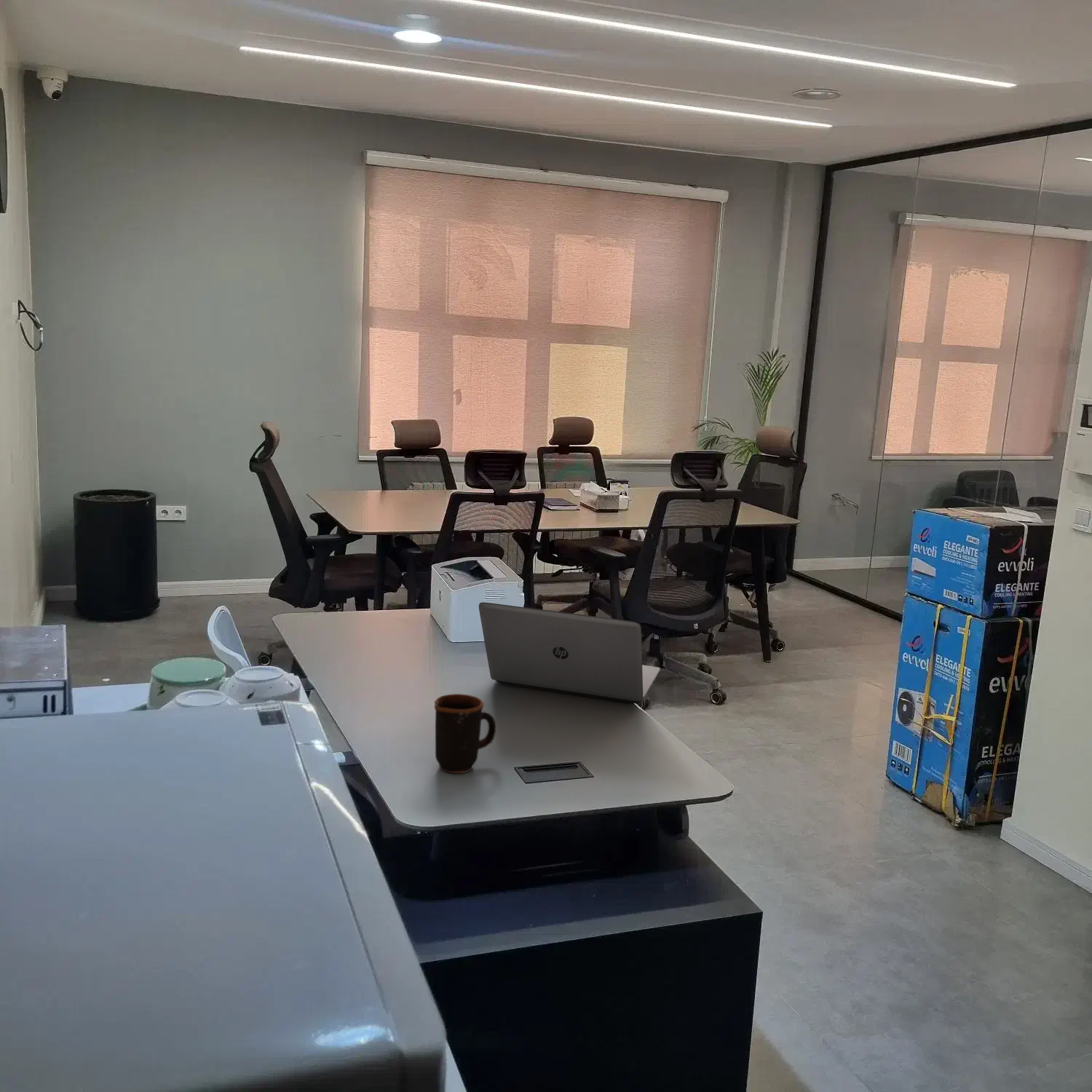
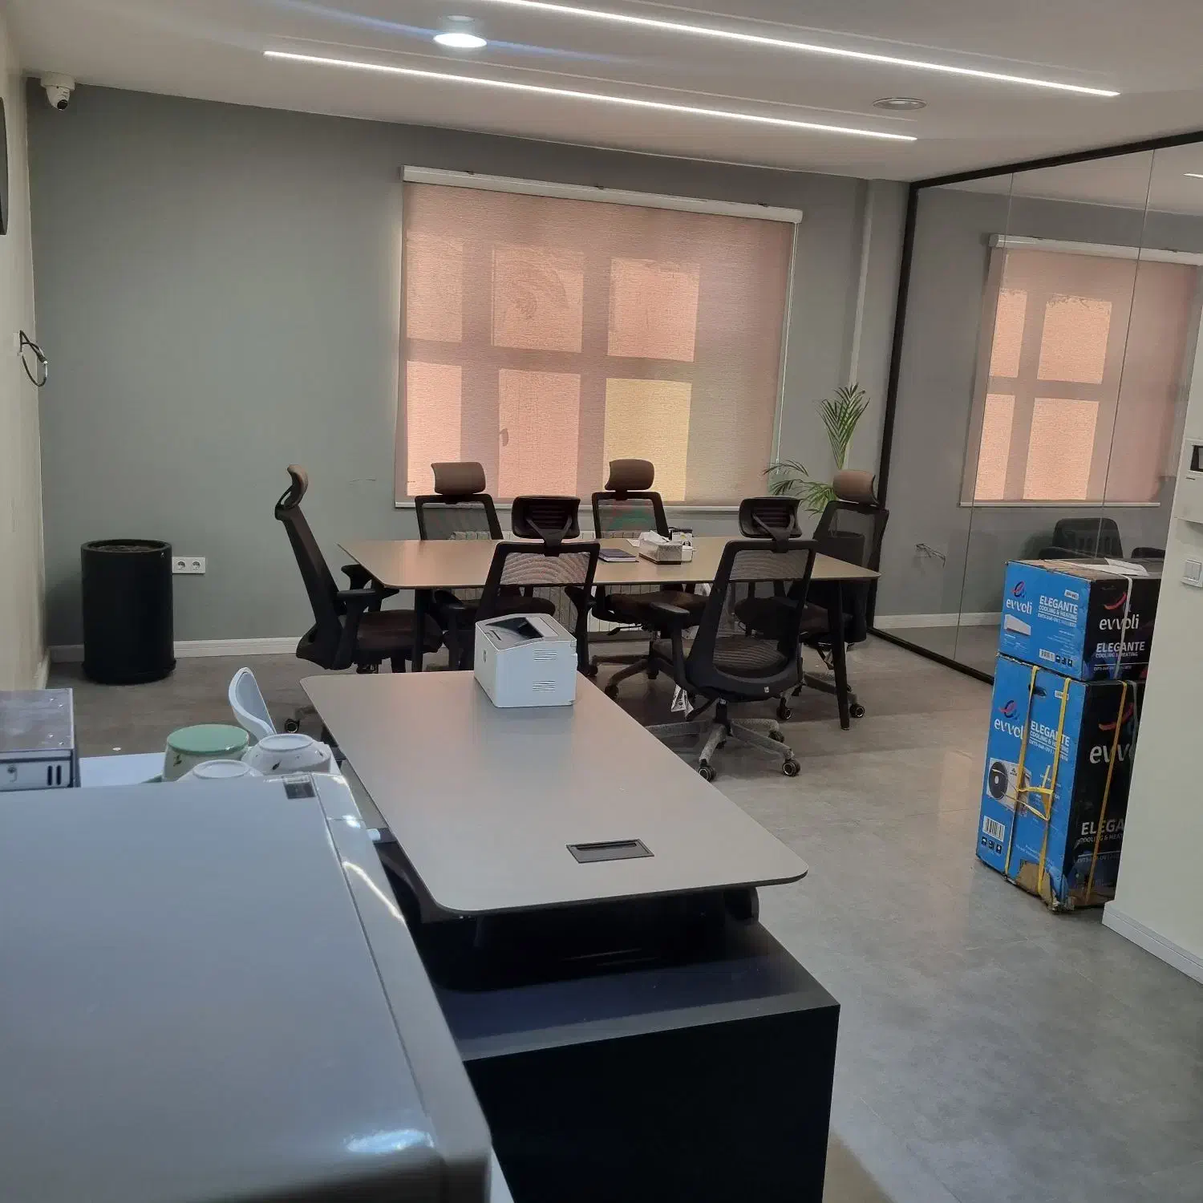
- mug (465, 732)
- laptop (574, 641)
